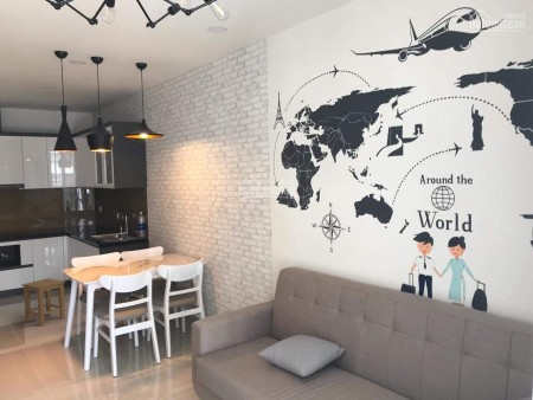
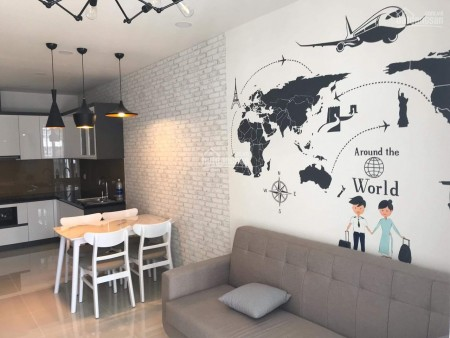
- stool (43, 301)
